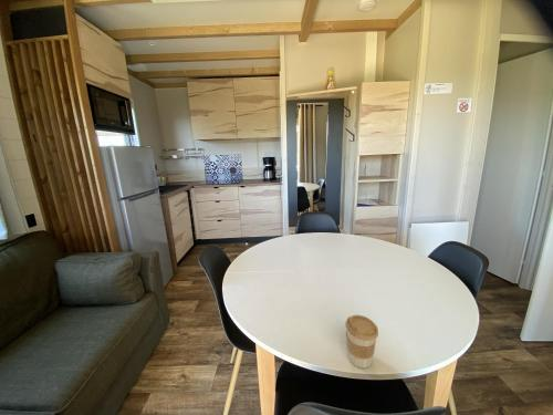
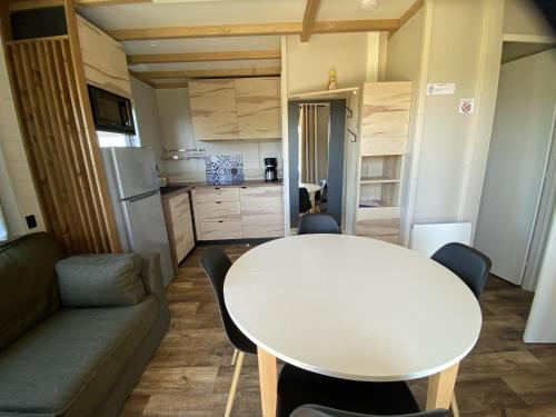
- coffee cup (361, 340)
